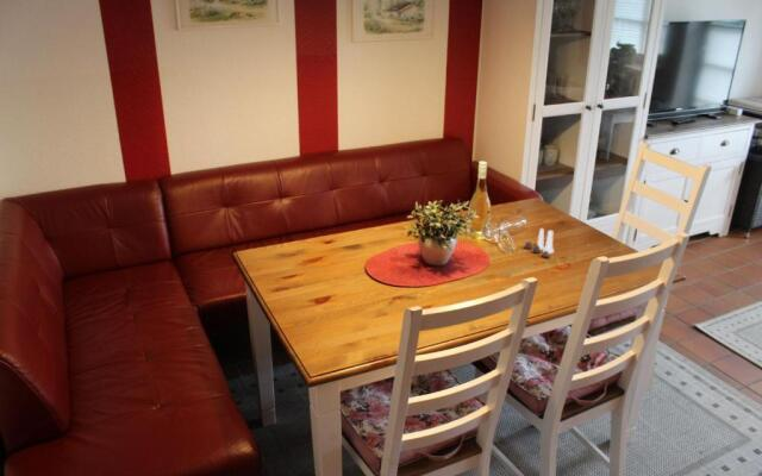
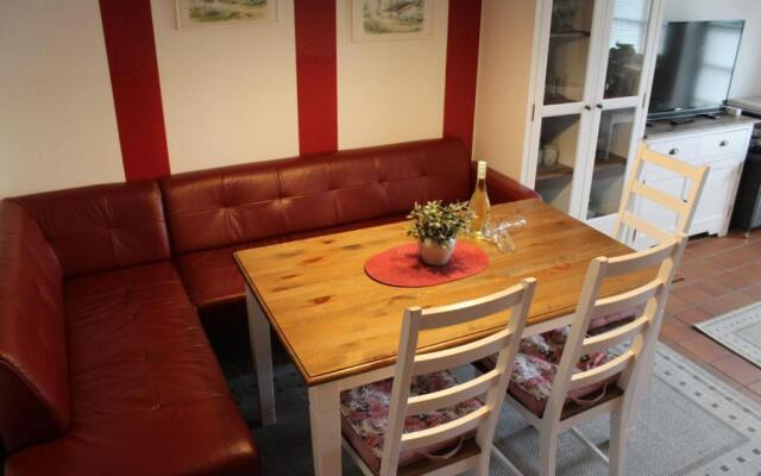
- salt and pepper shaker set (542, 240)
